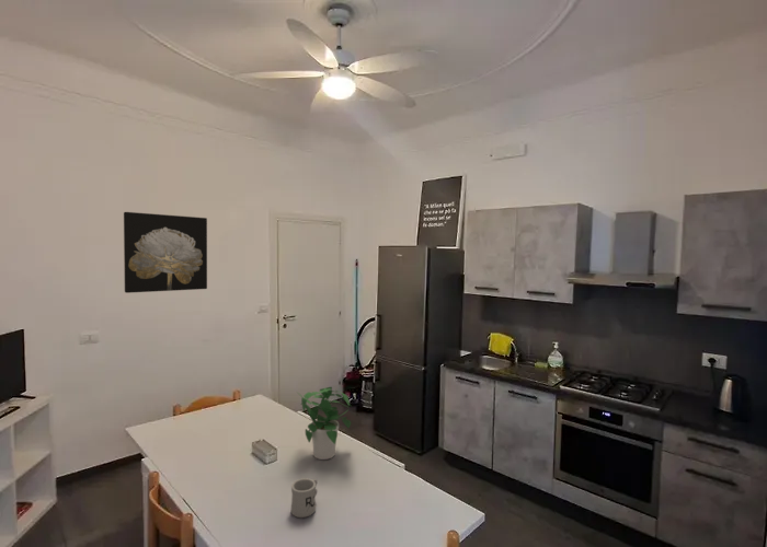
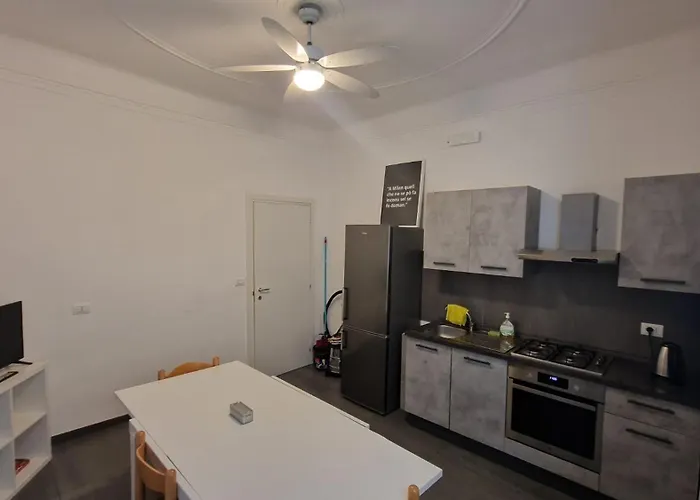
- wall art (168, 253)
- mug (306, 496)
- potted plant (325, 421)
